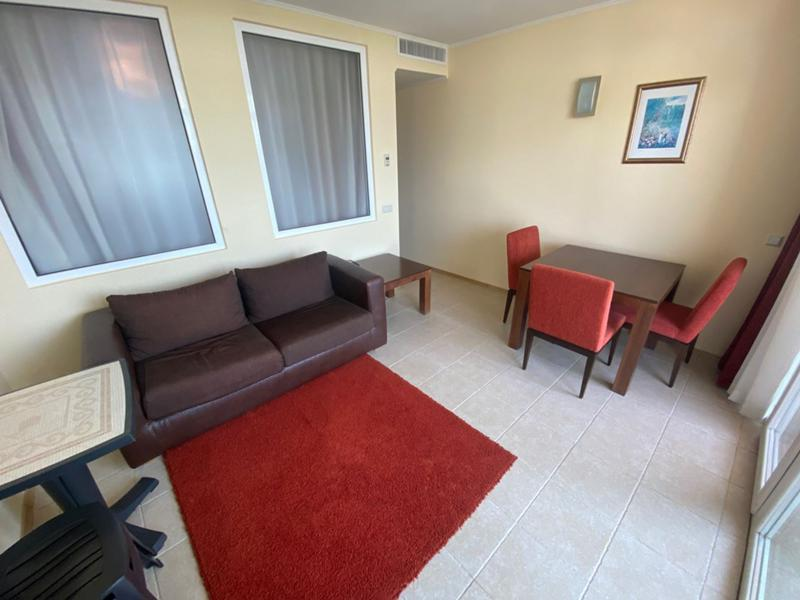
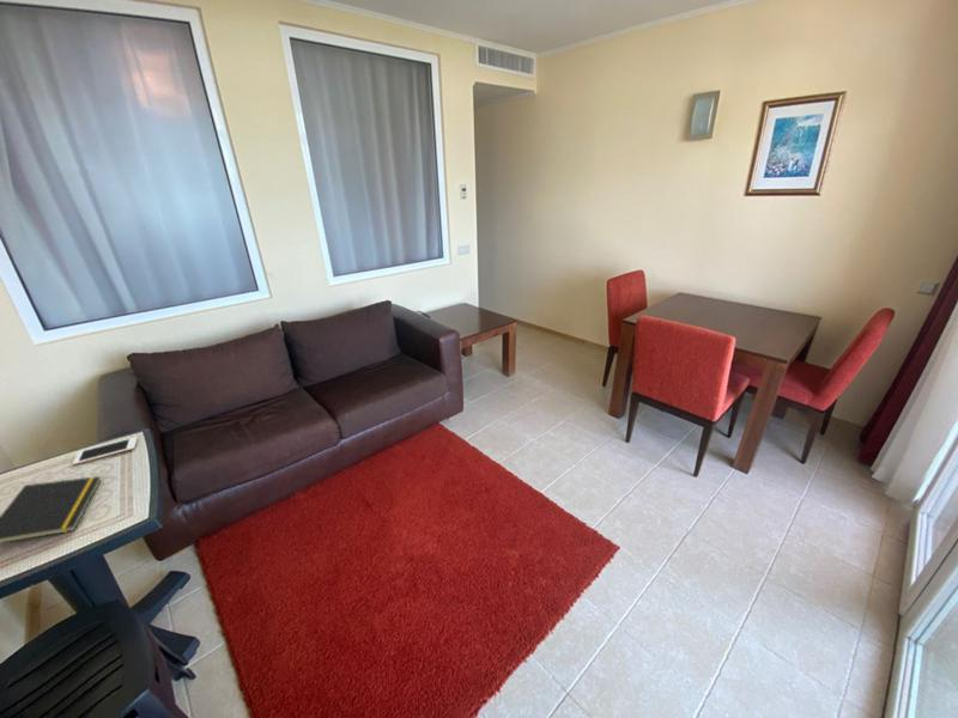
+ cell phone (105, 450)
+ notepad (48, 506)
